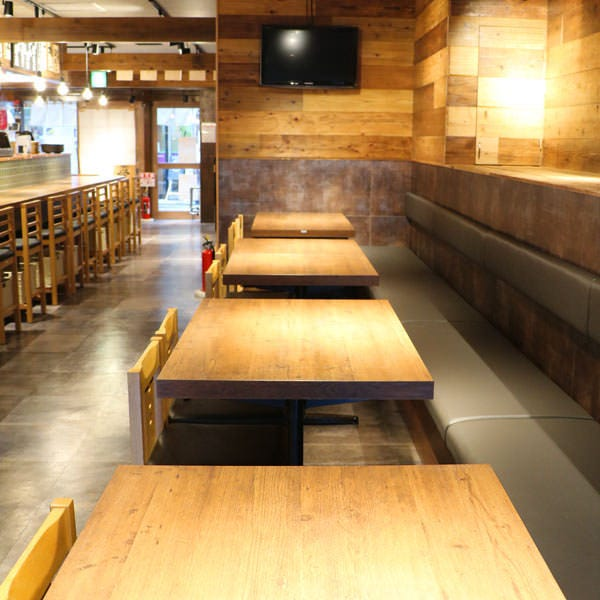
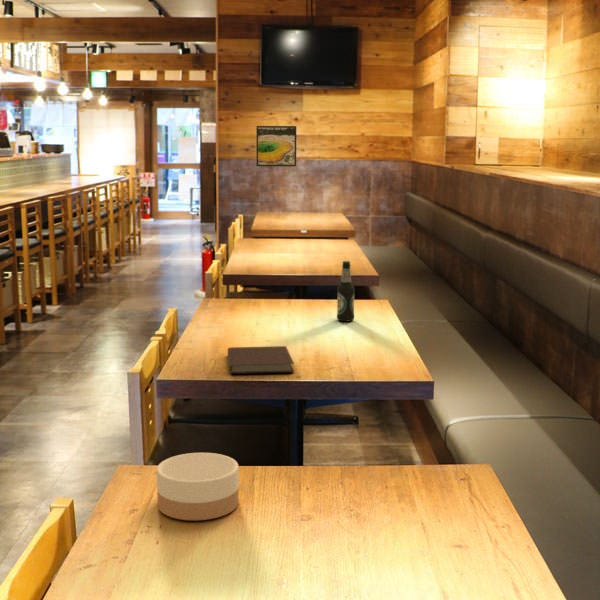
+ notebook (259, 359)
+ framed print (276, 146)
+ bowl (198, 485)
+ bottle (345, 291)
